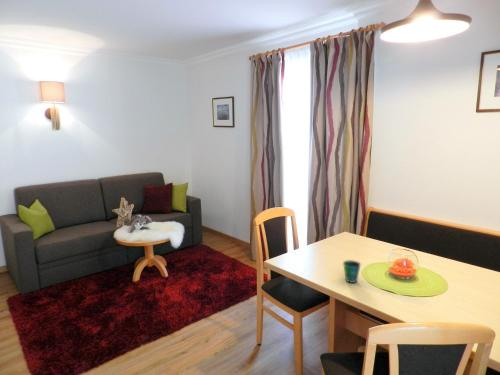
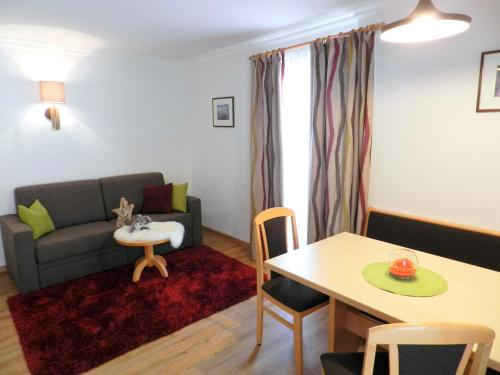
- cup (352, 271)
